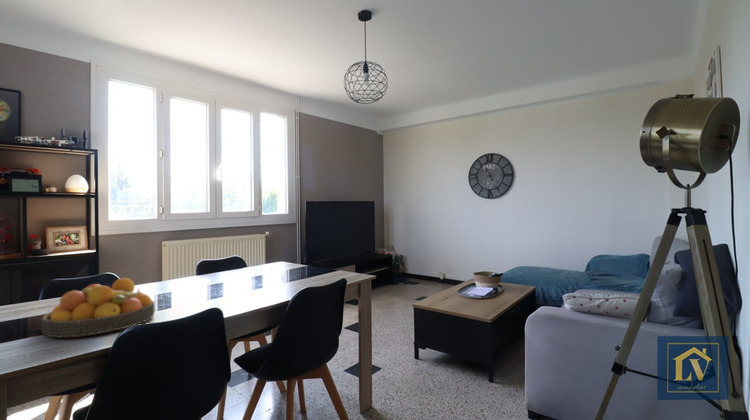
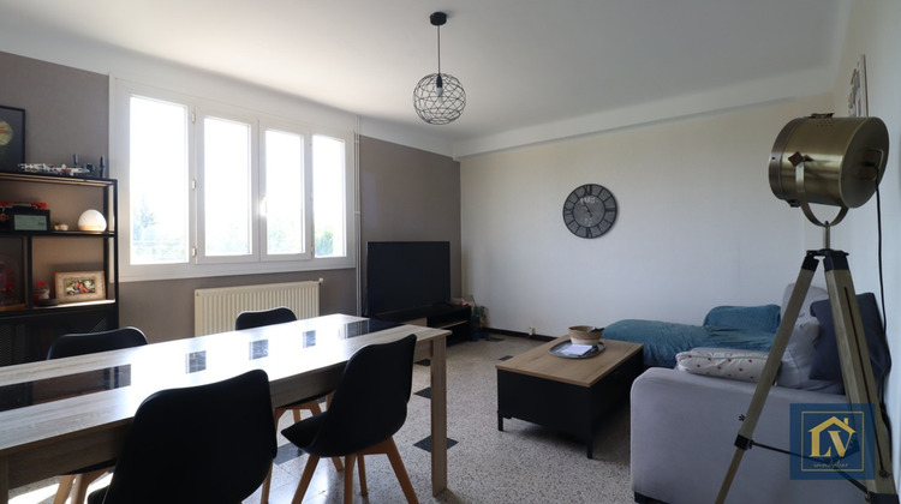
- fruit bowl (102, 302)
